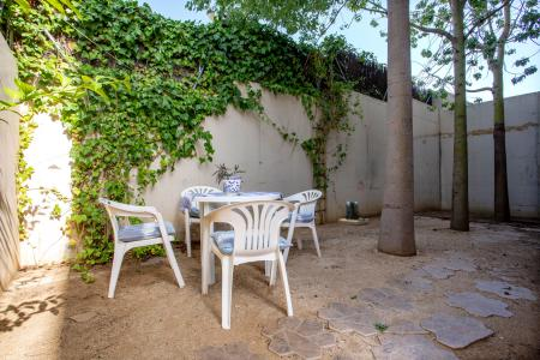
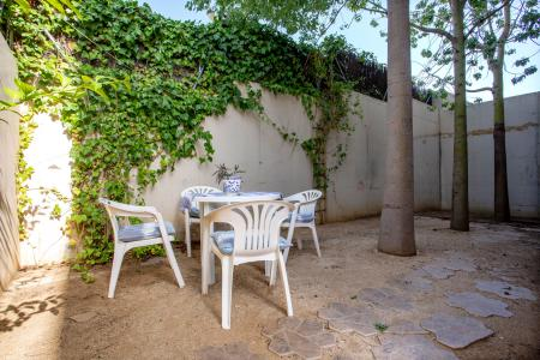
- backpack (353, 211)
